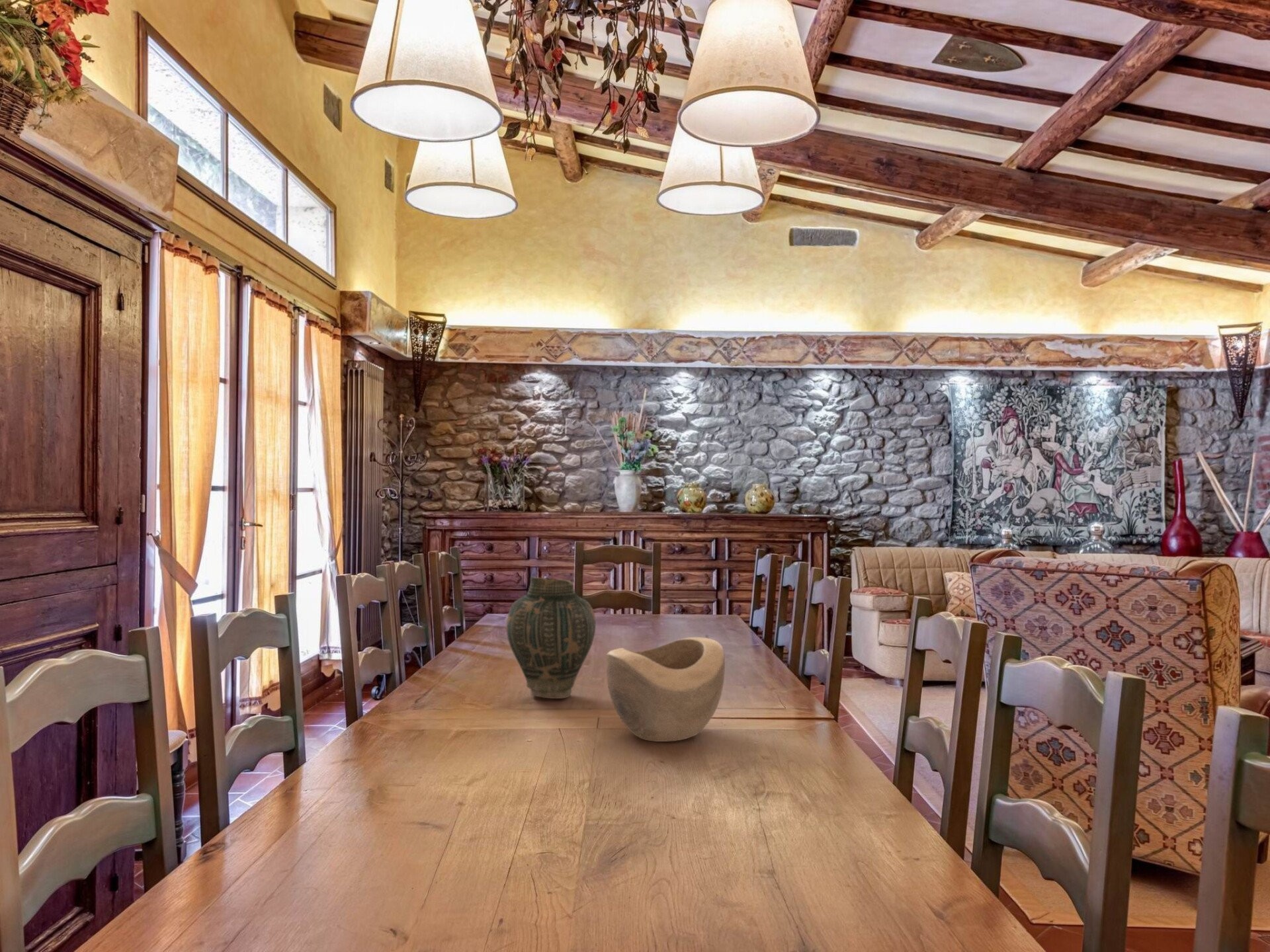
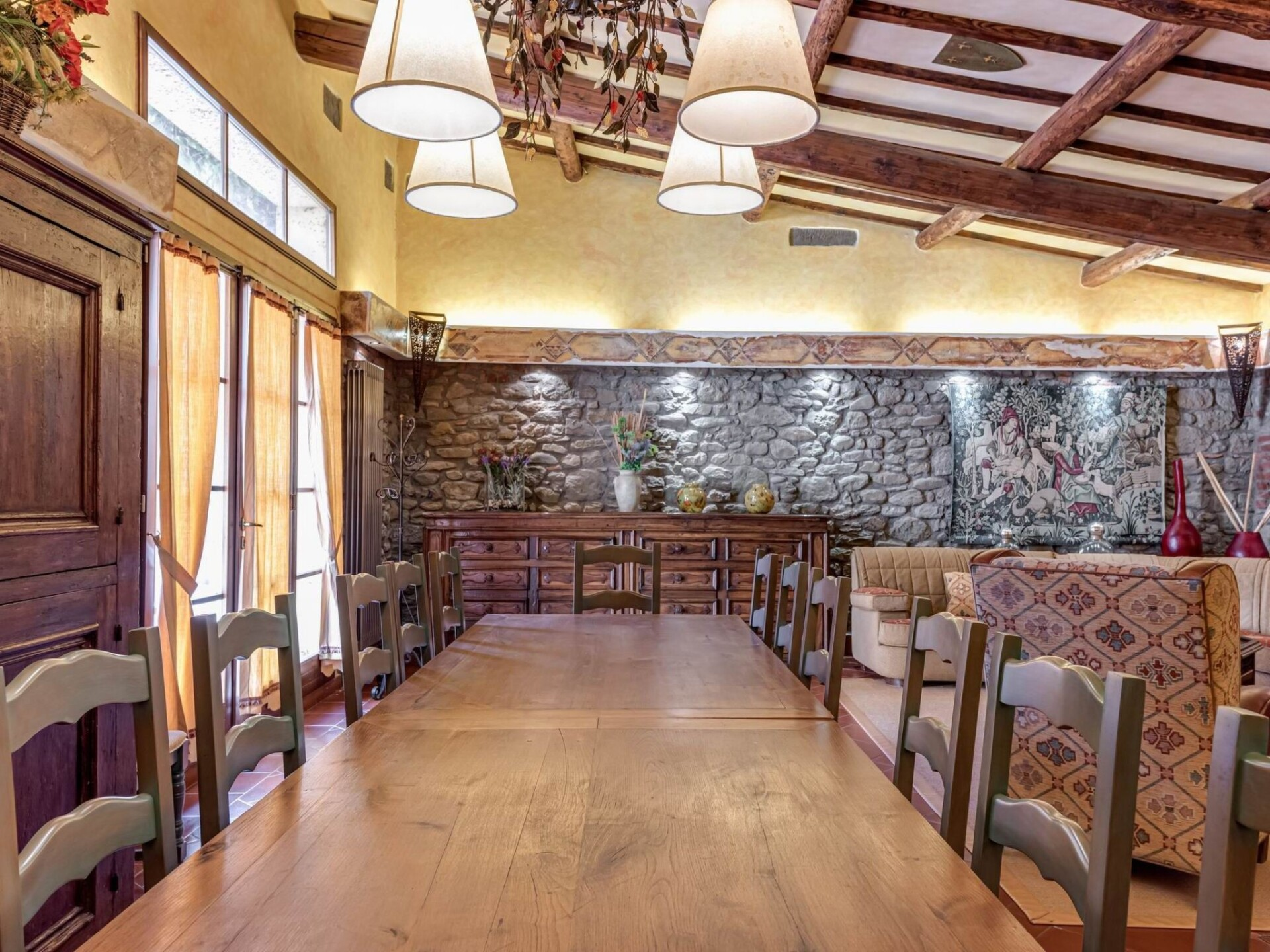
- vase (551, 635)
- decorative bowl (665, 688)
